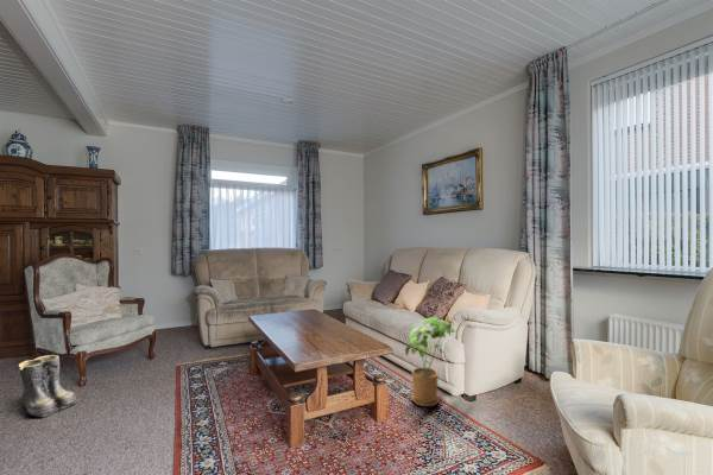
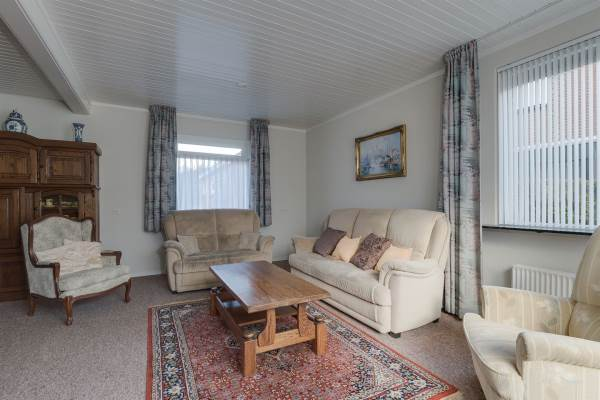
- boots (46, 384)
- house plant (425, 359)
